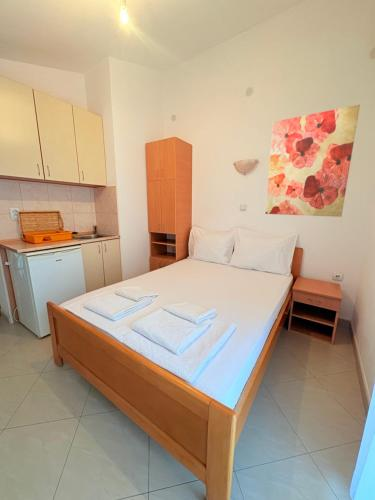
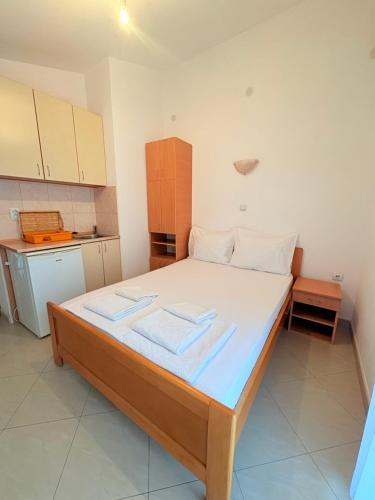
- wall art (305, 167)
